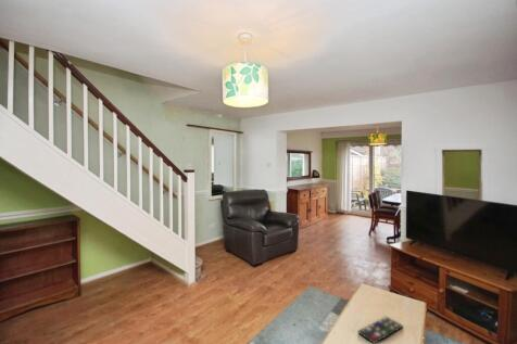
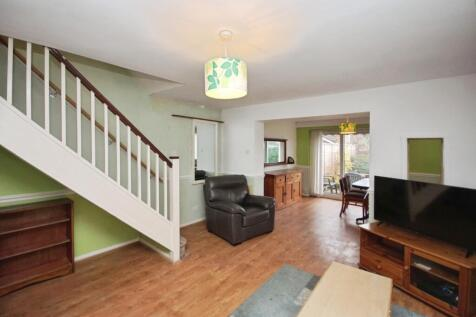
- remote control (380, 328)
